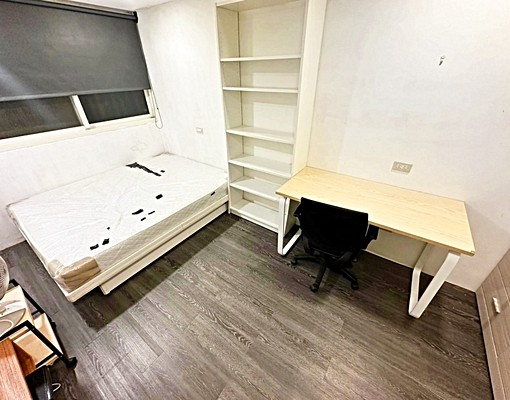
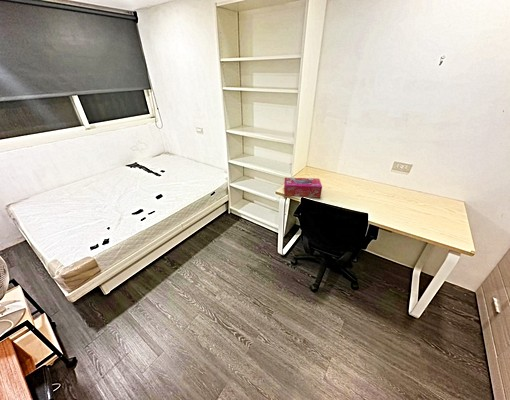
+ tissue box (302, 187)
